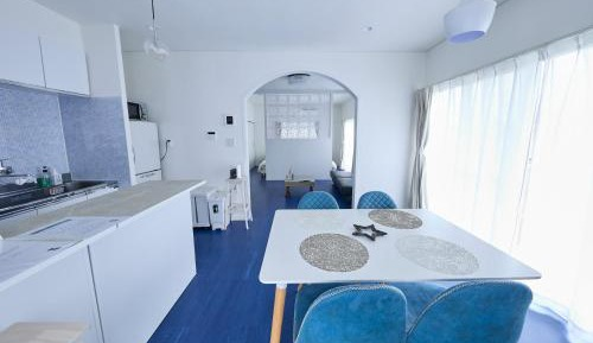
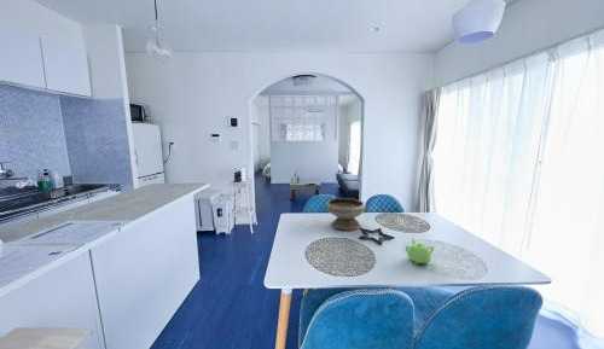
+ teapot (418, 251)
+ bowl (344, 213)
